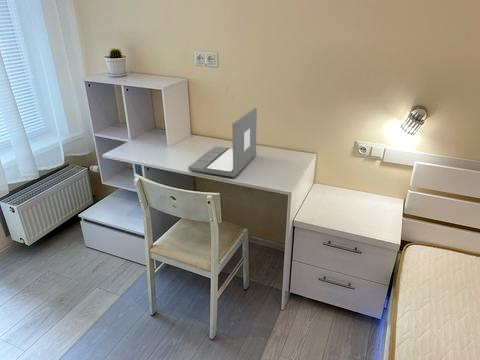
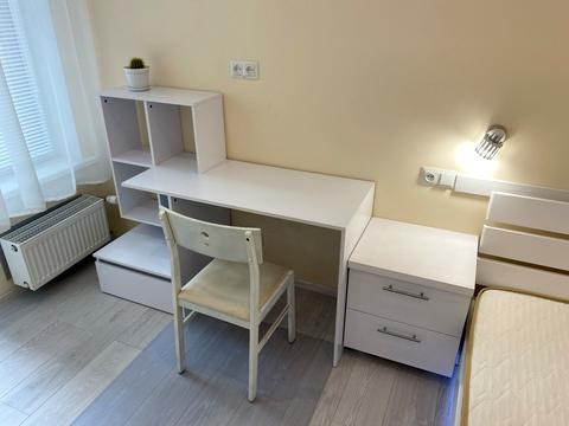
- laptop (223, 147)
